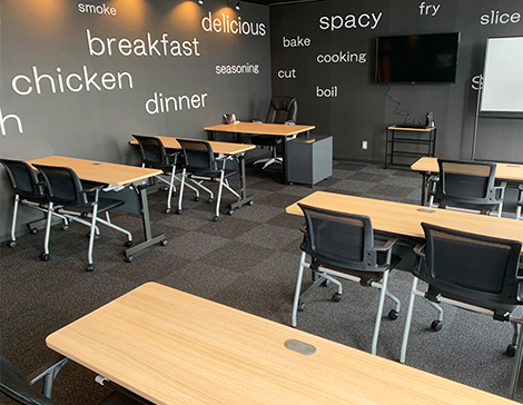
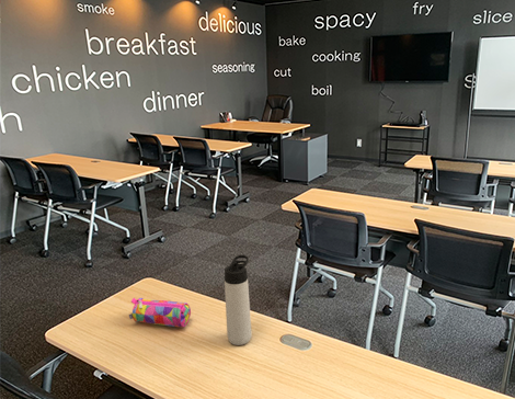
+ pencil case (160, 311)
+ thermos bottle (239, 299)
